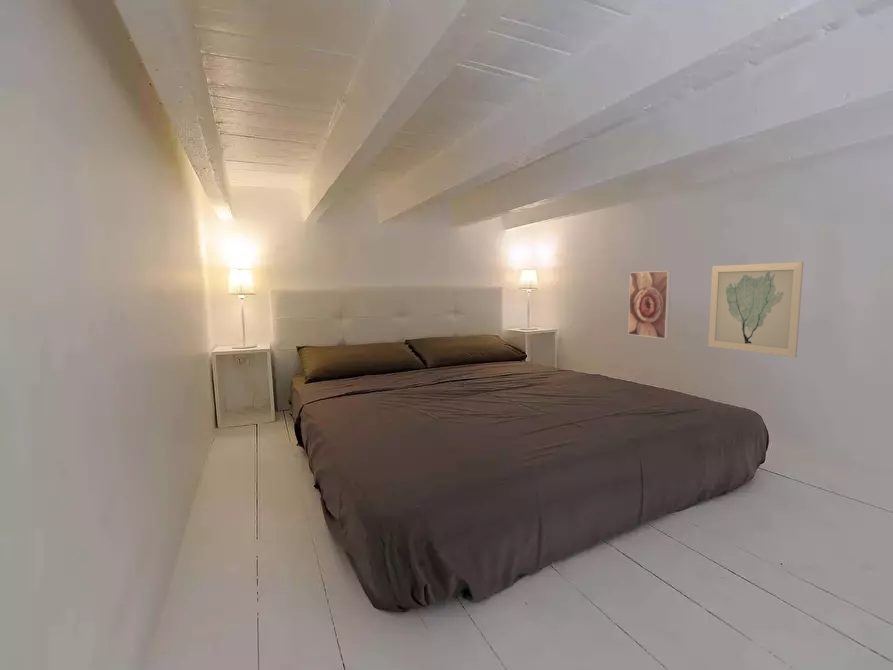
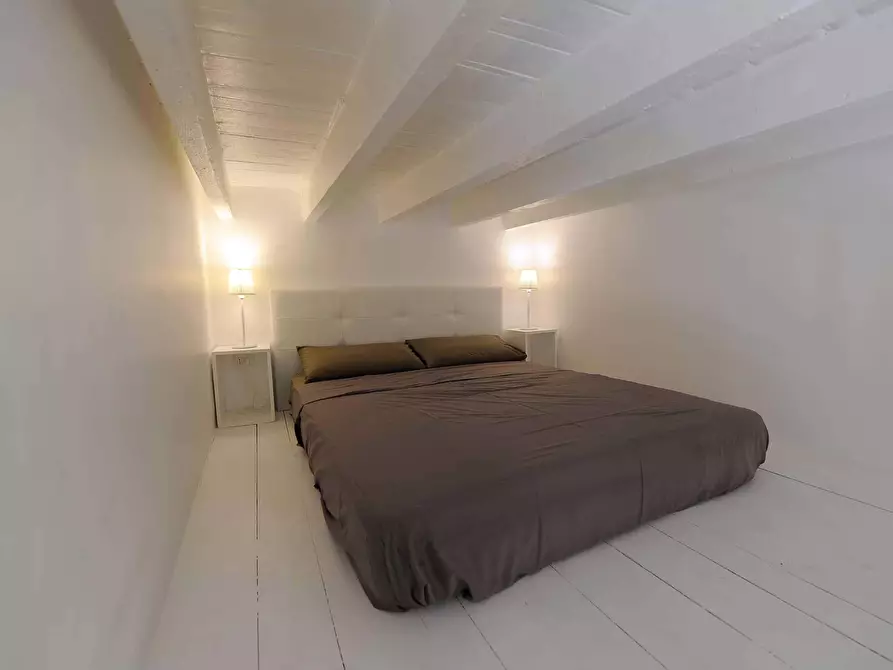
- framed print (648, 304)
- wall art (751, 308)
